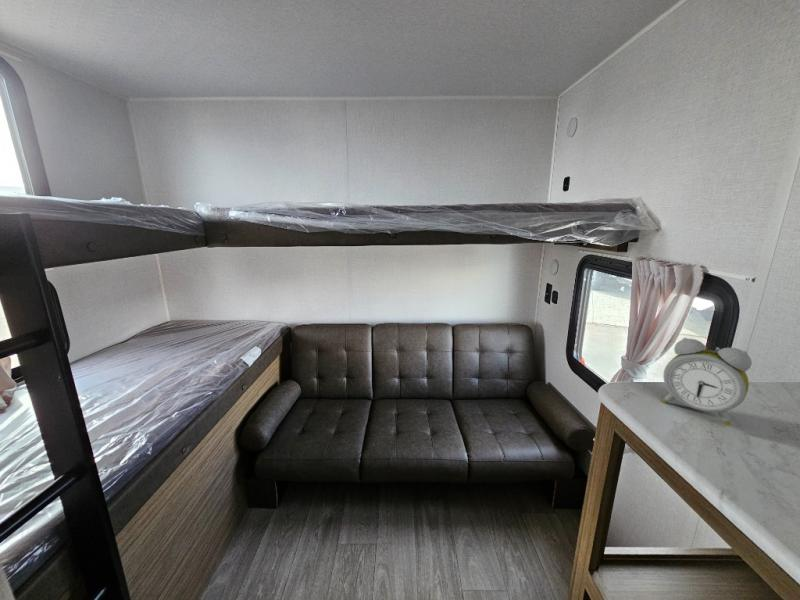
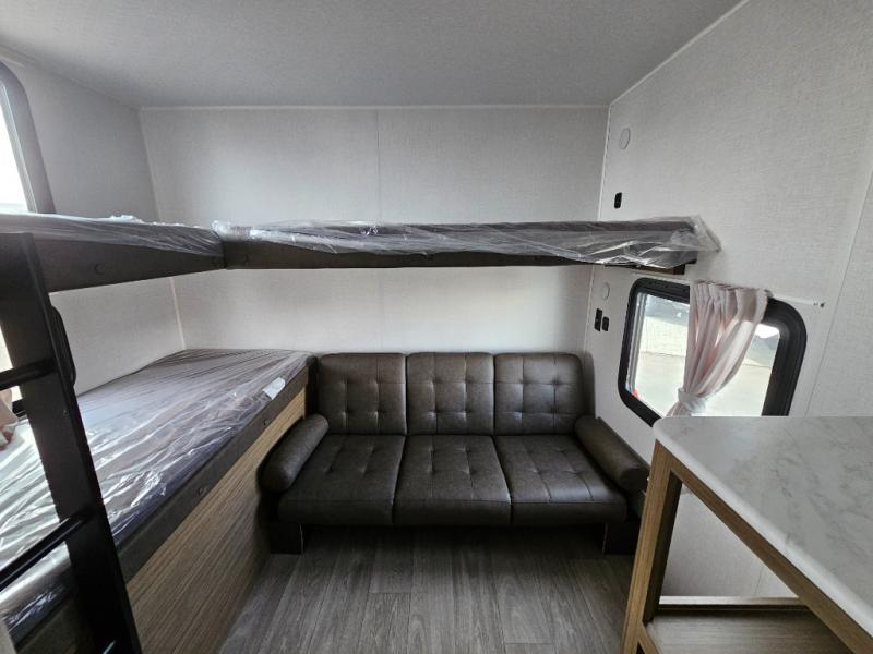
- alarm clock (704, 377)
